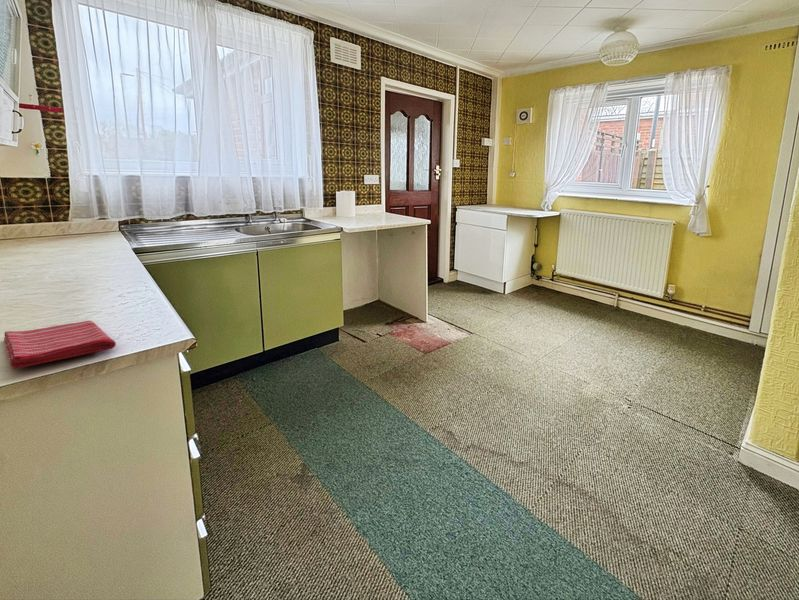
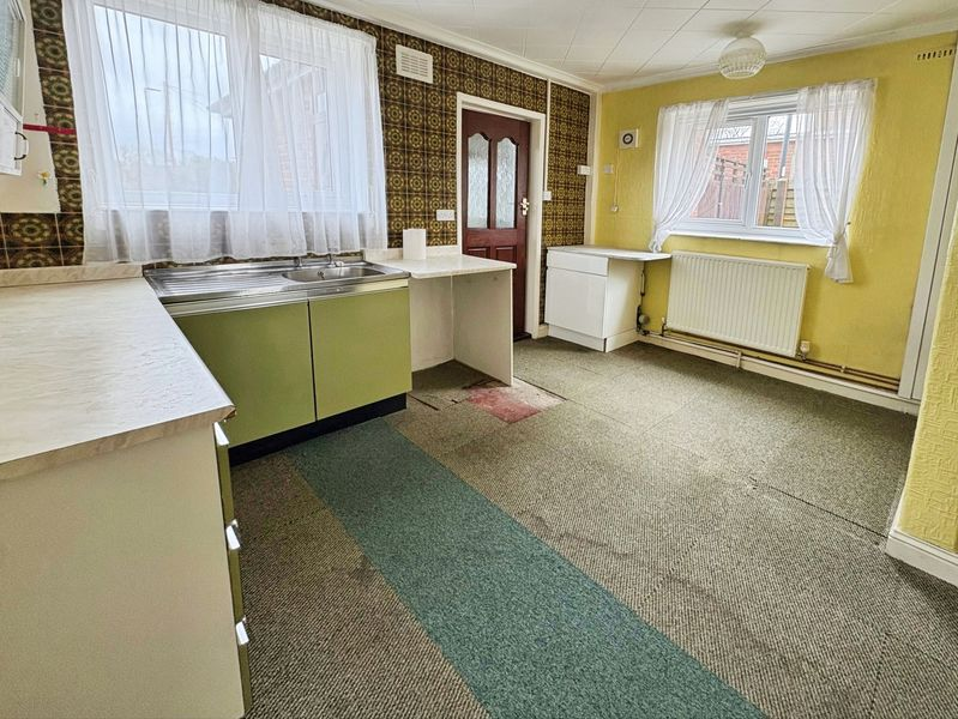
- dish towel (58, 339)
